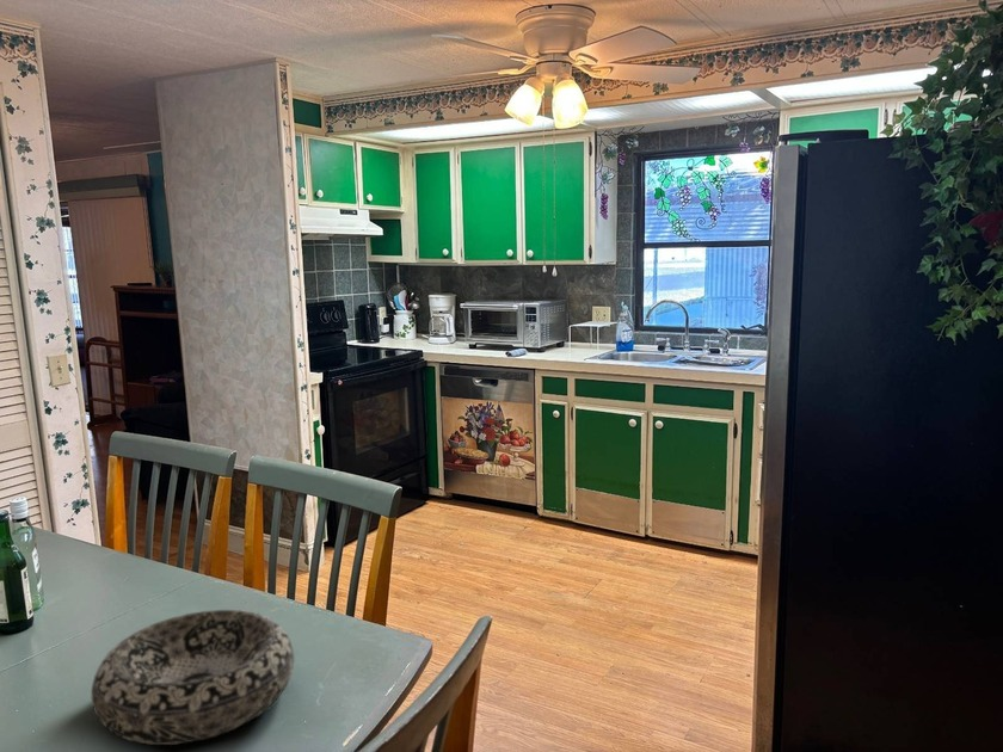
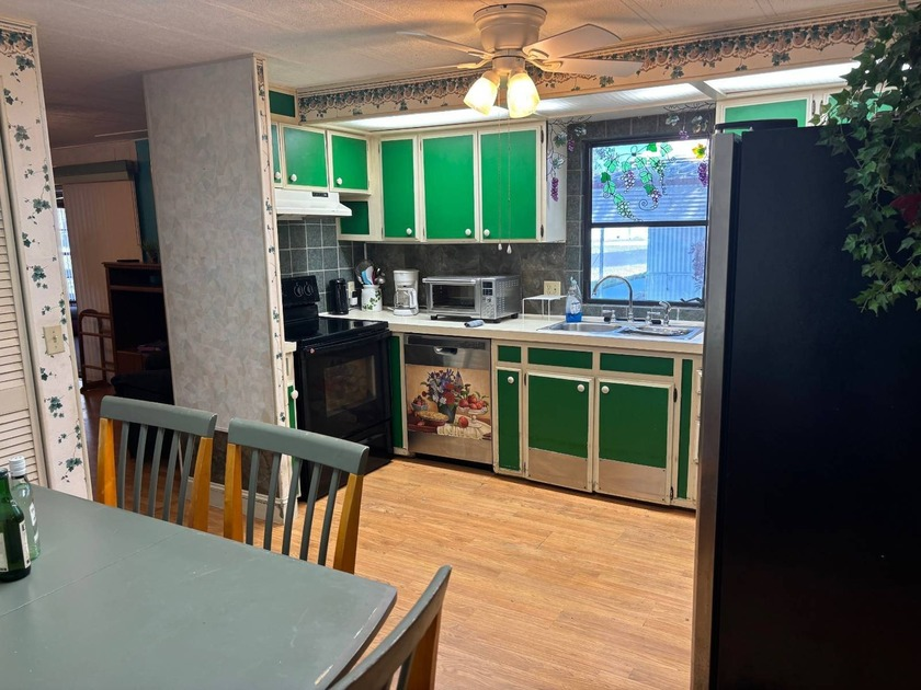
- decorative bowl (197, 671)
